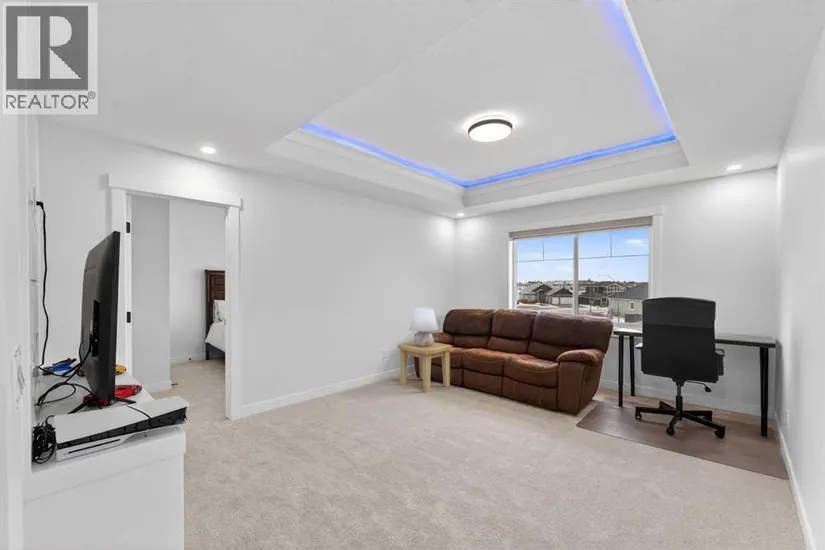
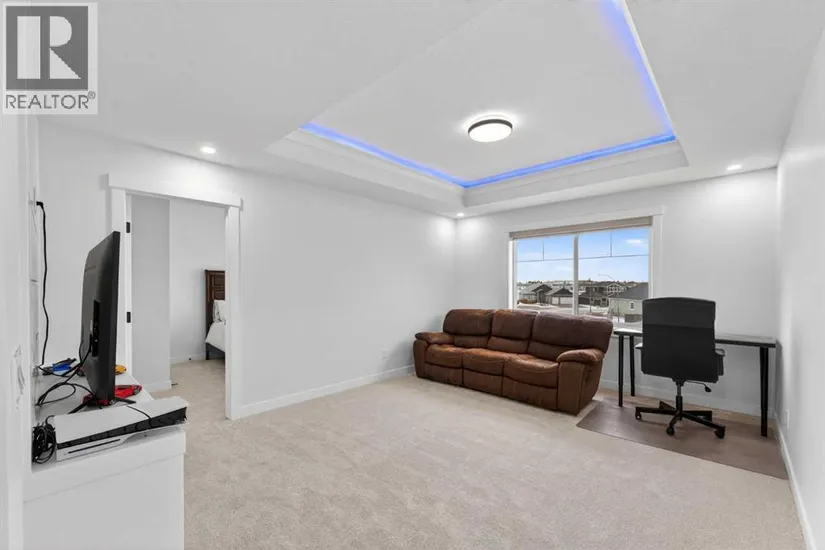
- side table (424, 364)
- table lamp (423, 327)
